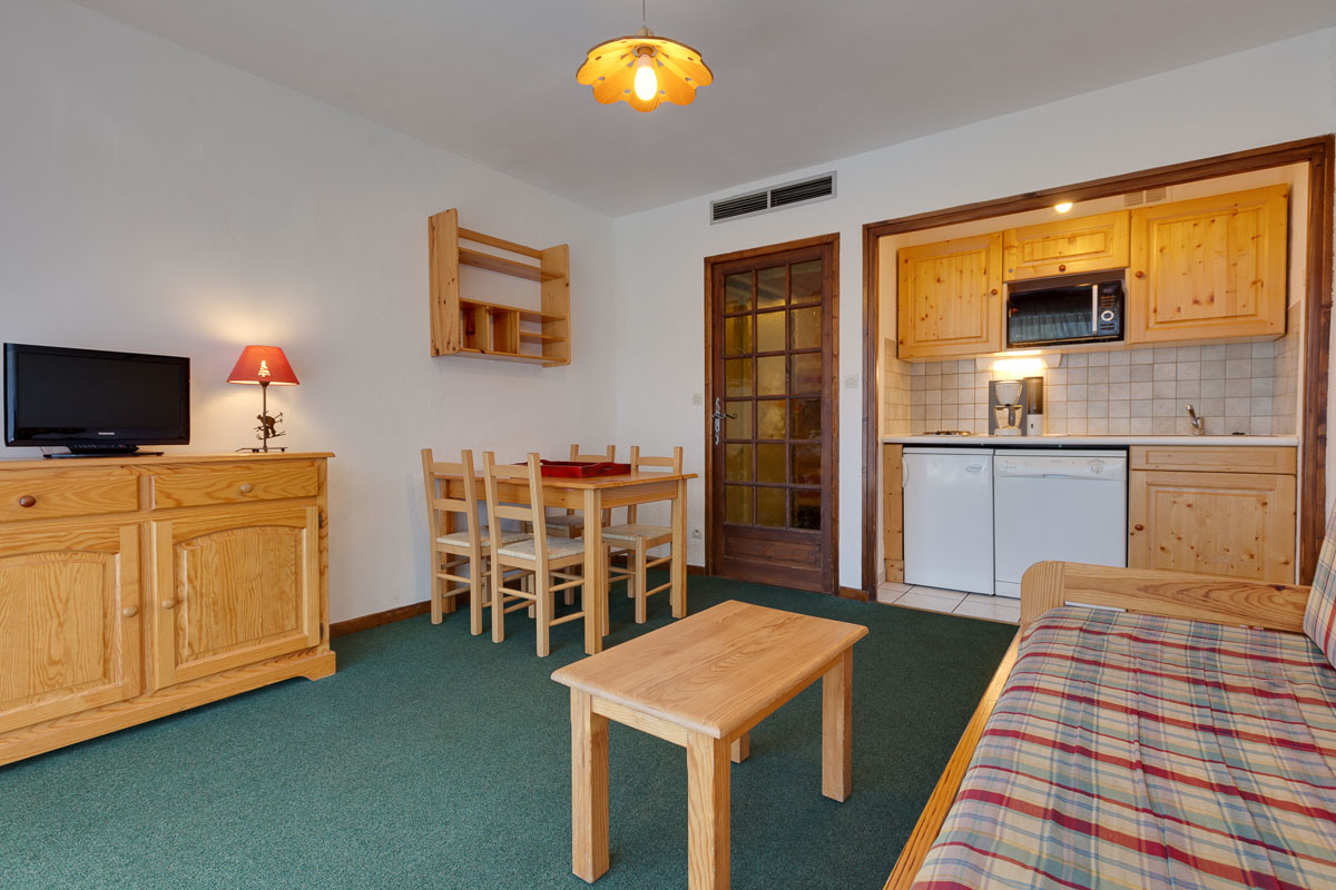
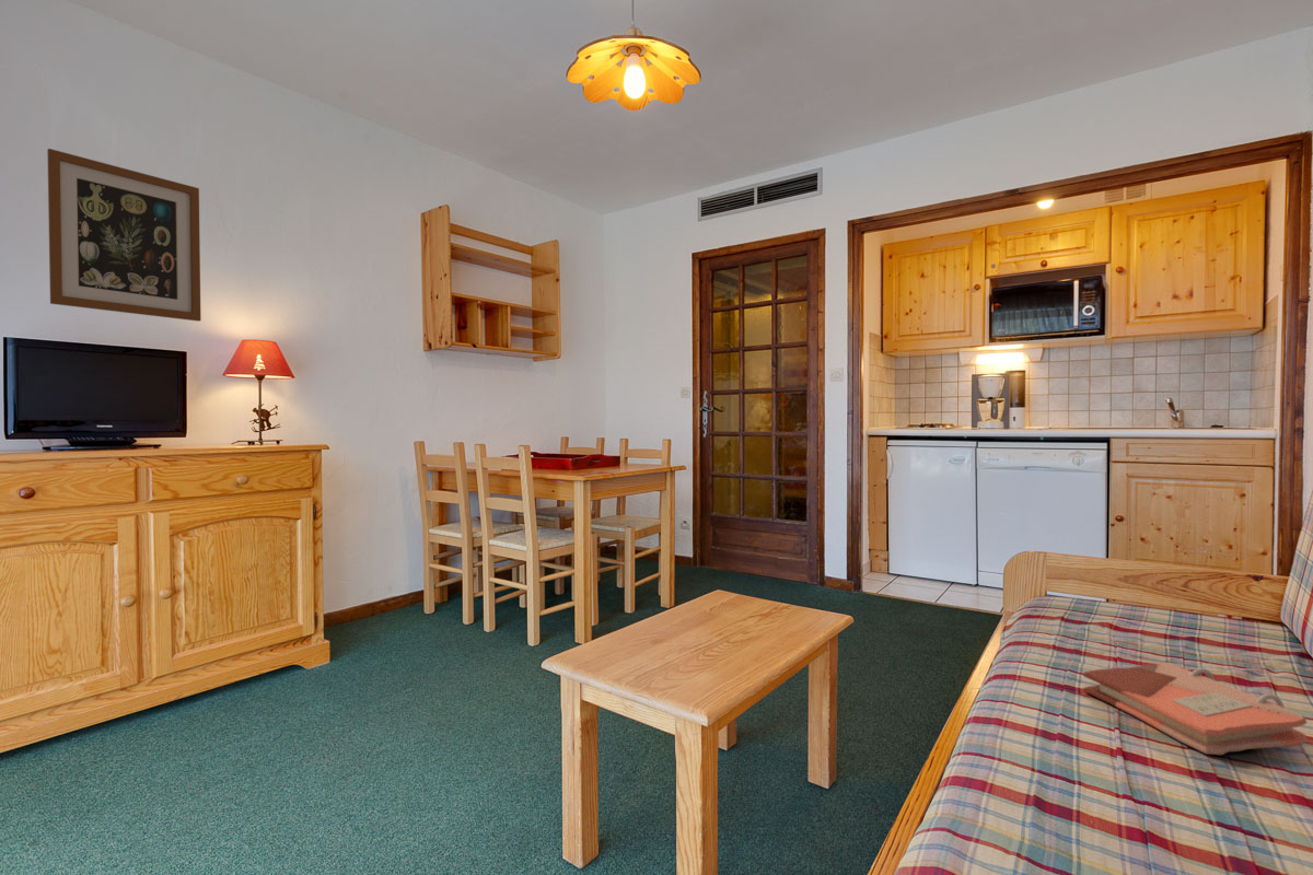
+ wall art (129, 242)
+ phonebook (1183, 699)
